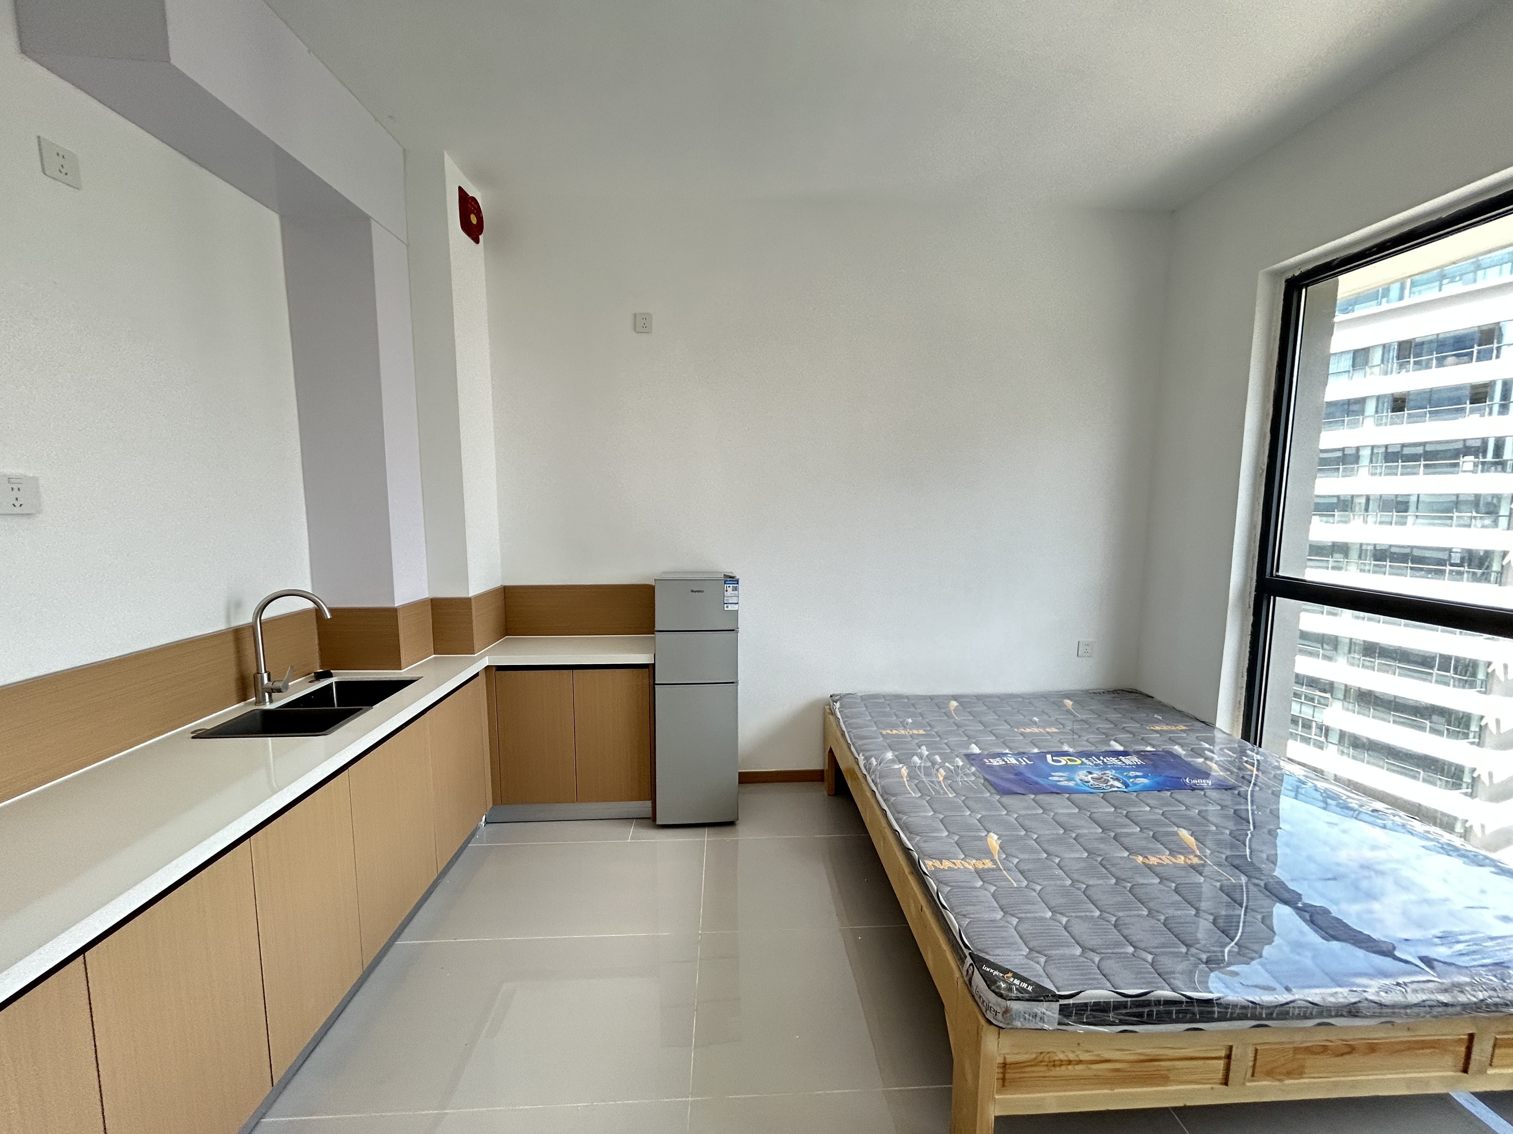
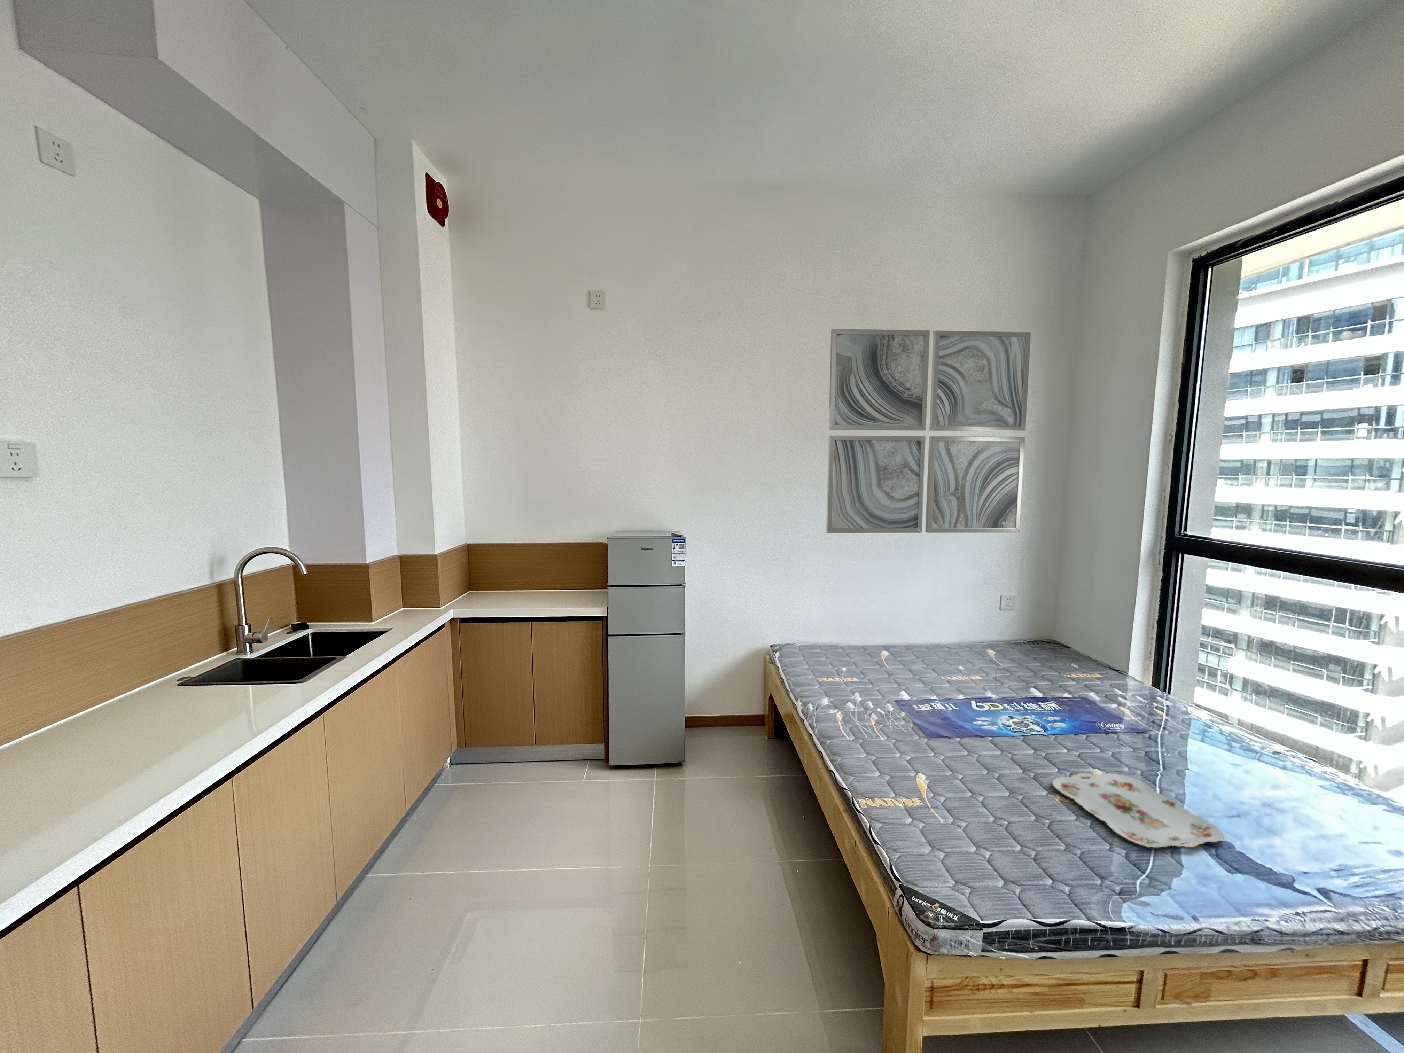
+ serving tray (1131, 807)
+ wall art (925, 436)
